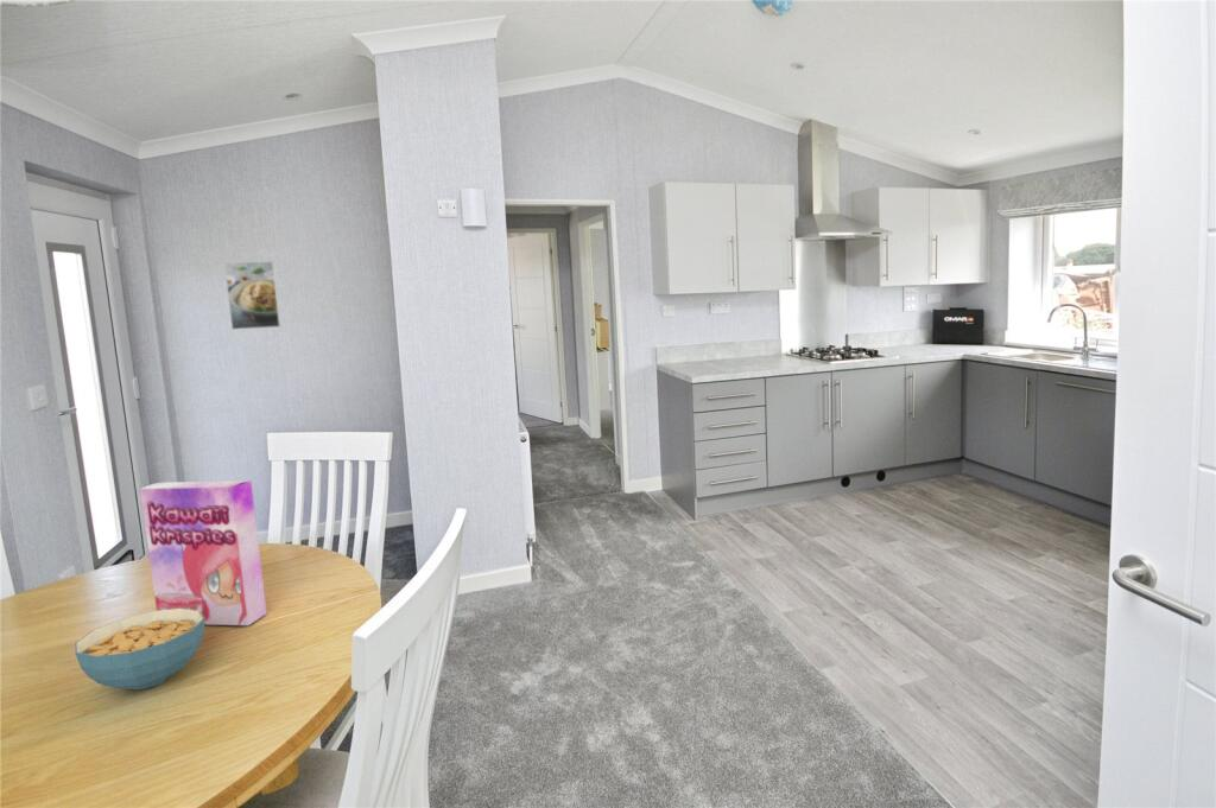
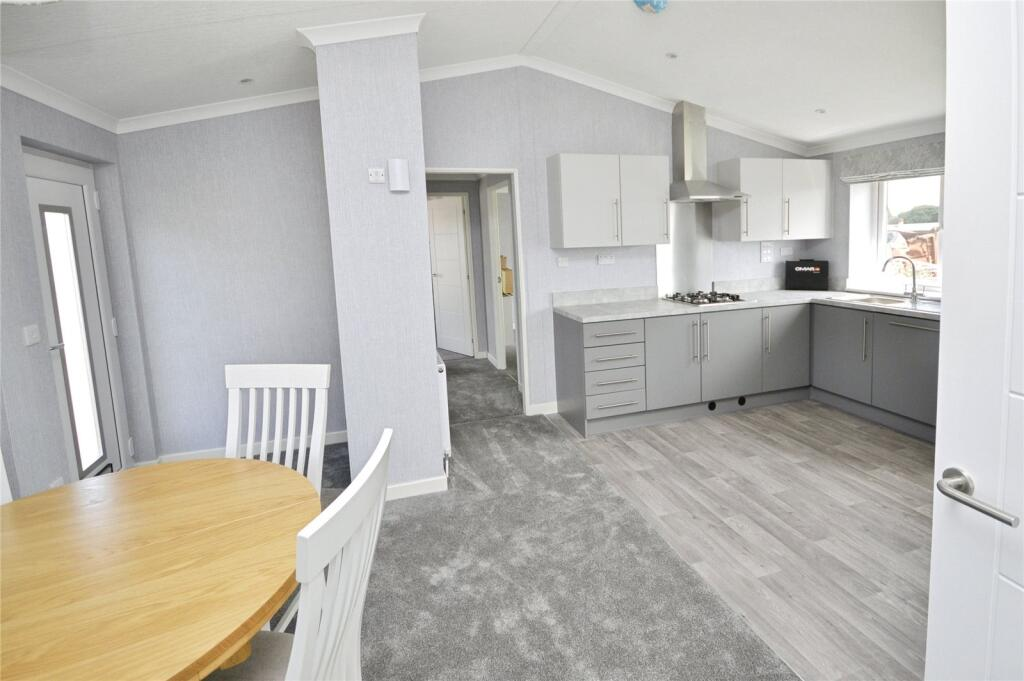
- cereal bowl (145, 655)
- cereal box (204, 552)
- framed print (253, 294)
